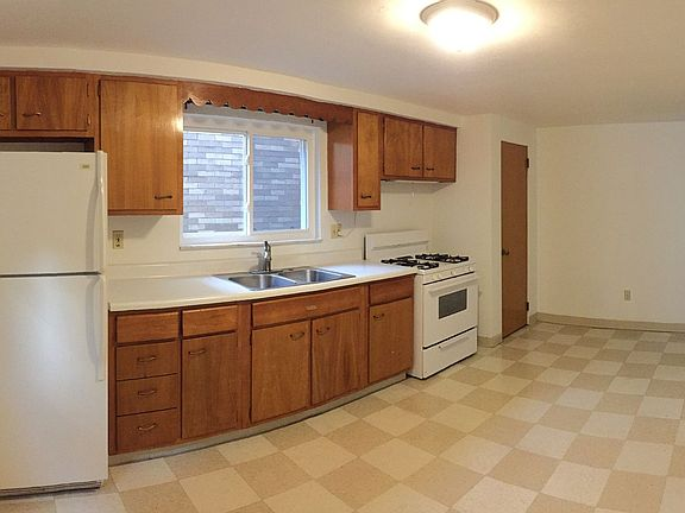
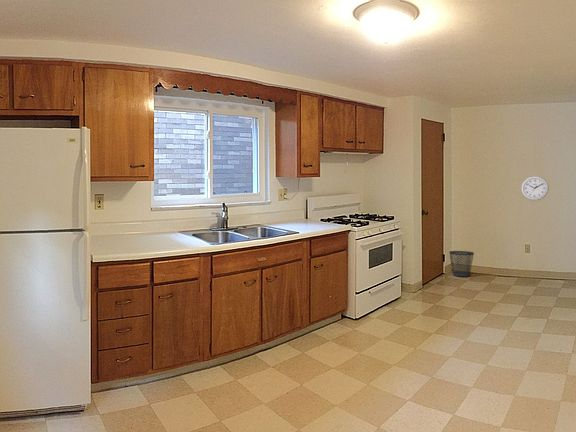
+ wastebasket (461, 263)
+ wall clock (534, 188)
